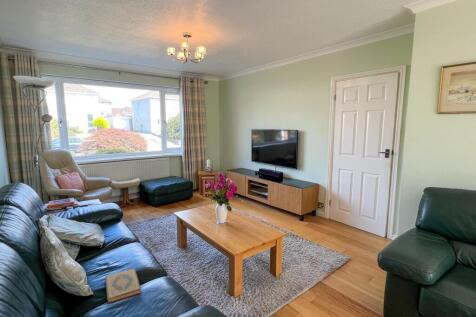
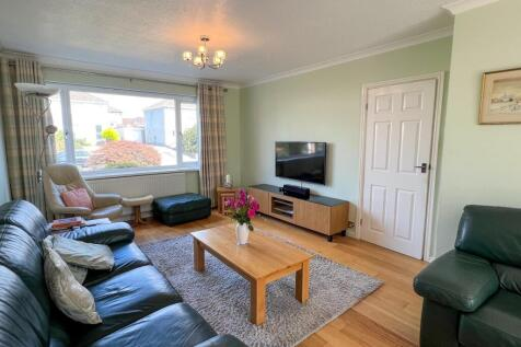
- hardback book (122, 284)
